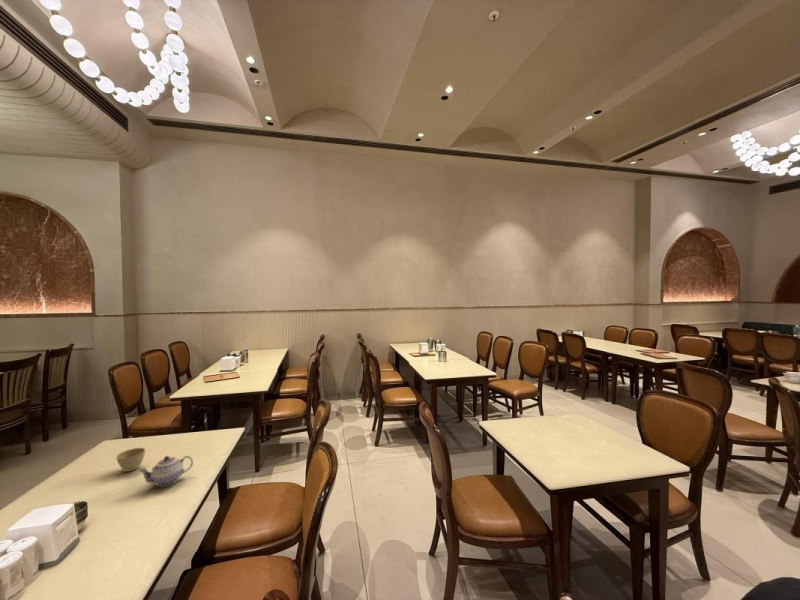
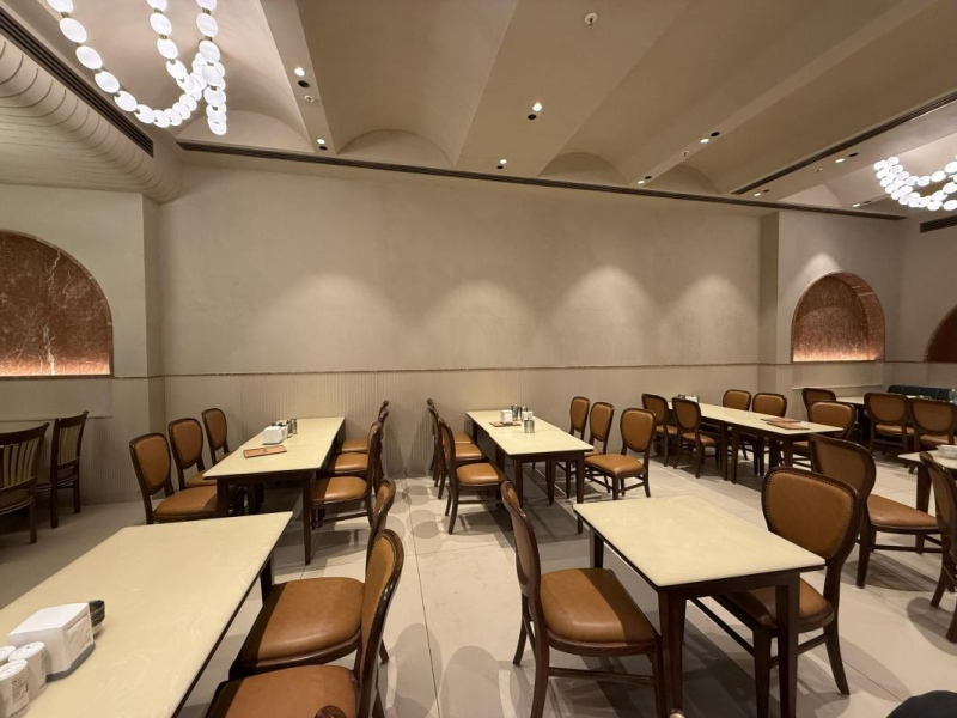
- flower pot (131, 460)
- teapot (167, 469)
